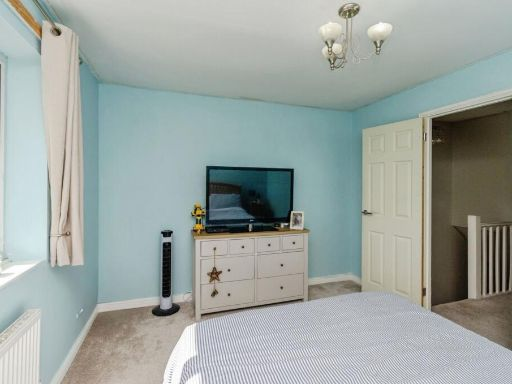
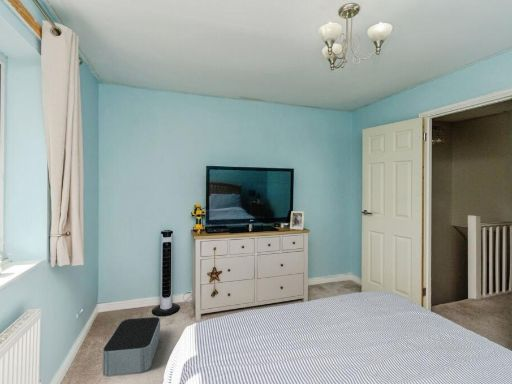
+ storage bin (134, 342)
